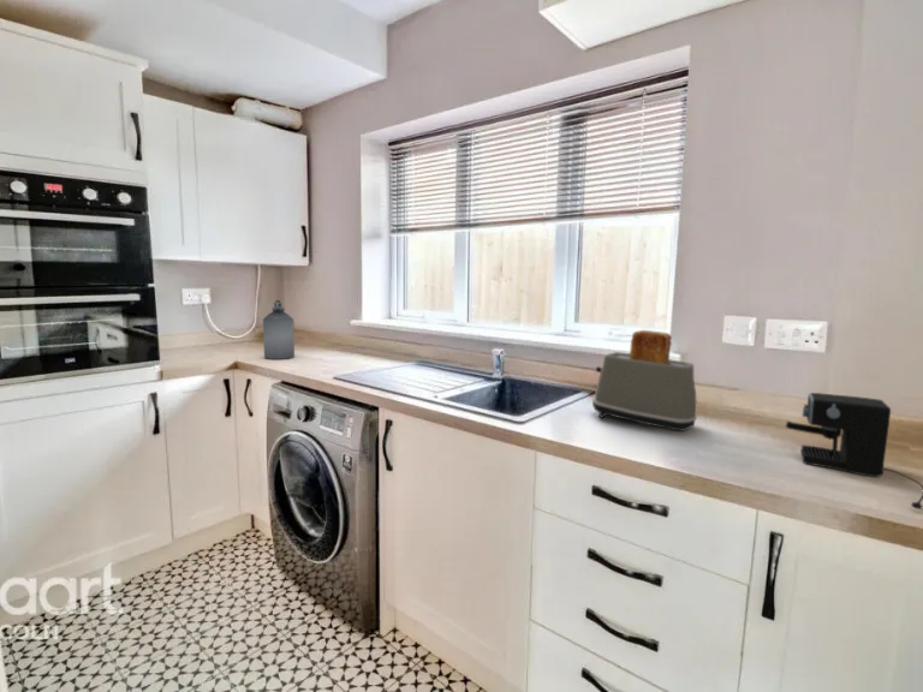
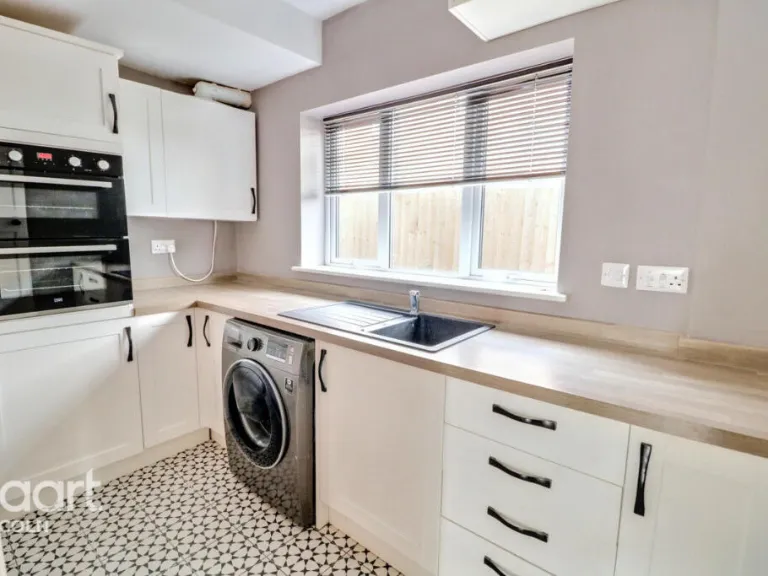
- coffee maker (853, 441)
- bottle (278, 328)
- toaster (644, 376)
